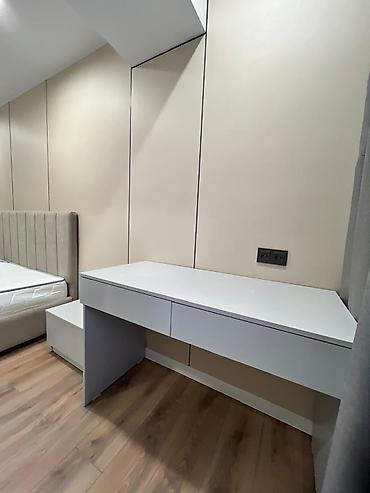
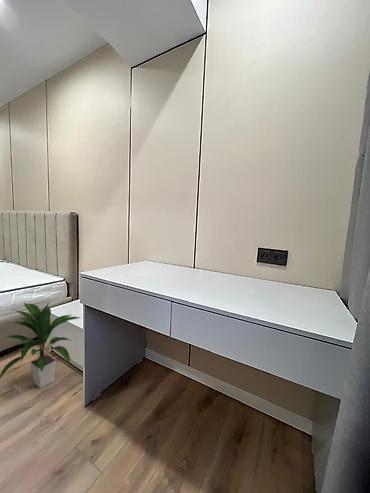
+ indoor plant (39, 342)
